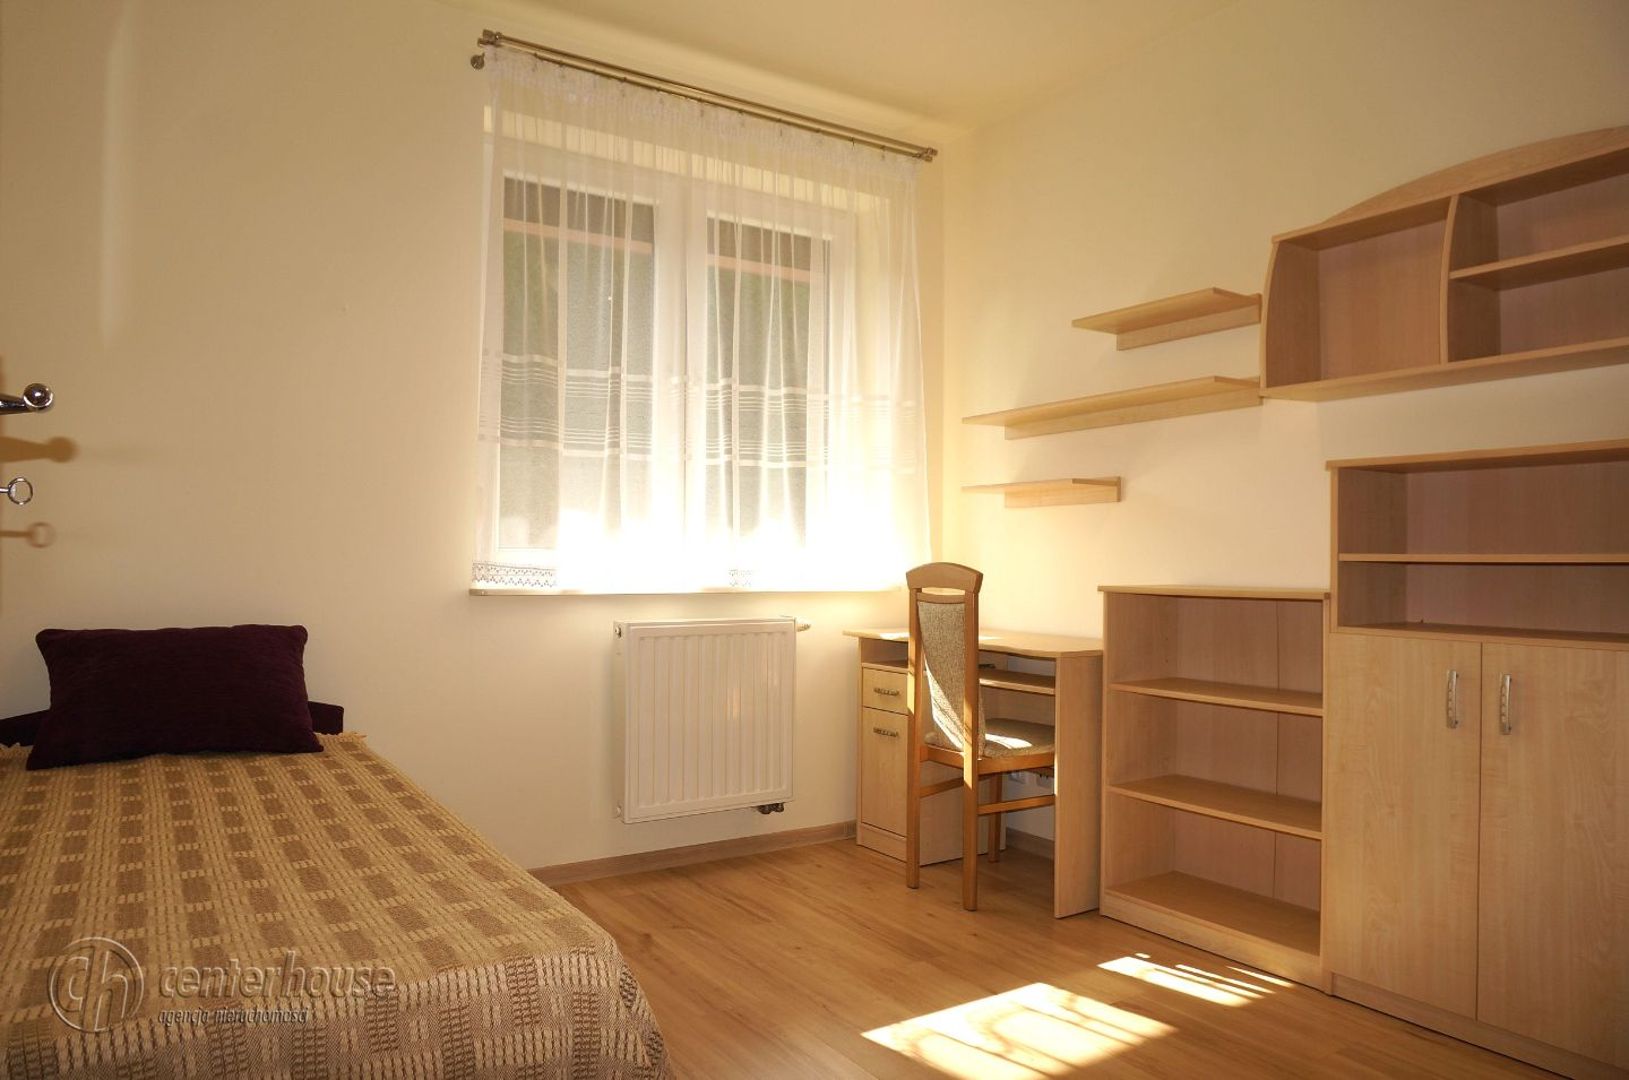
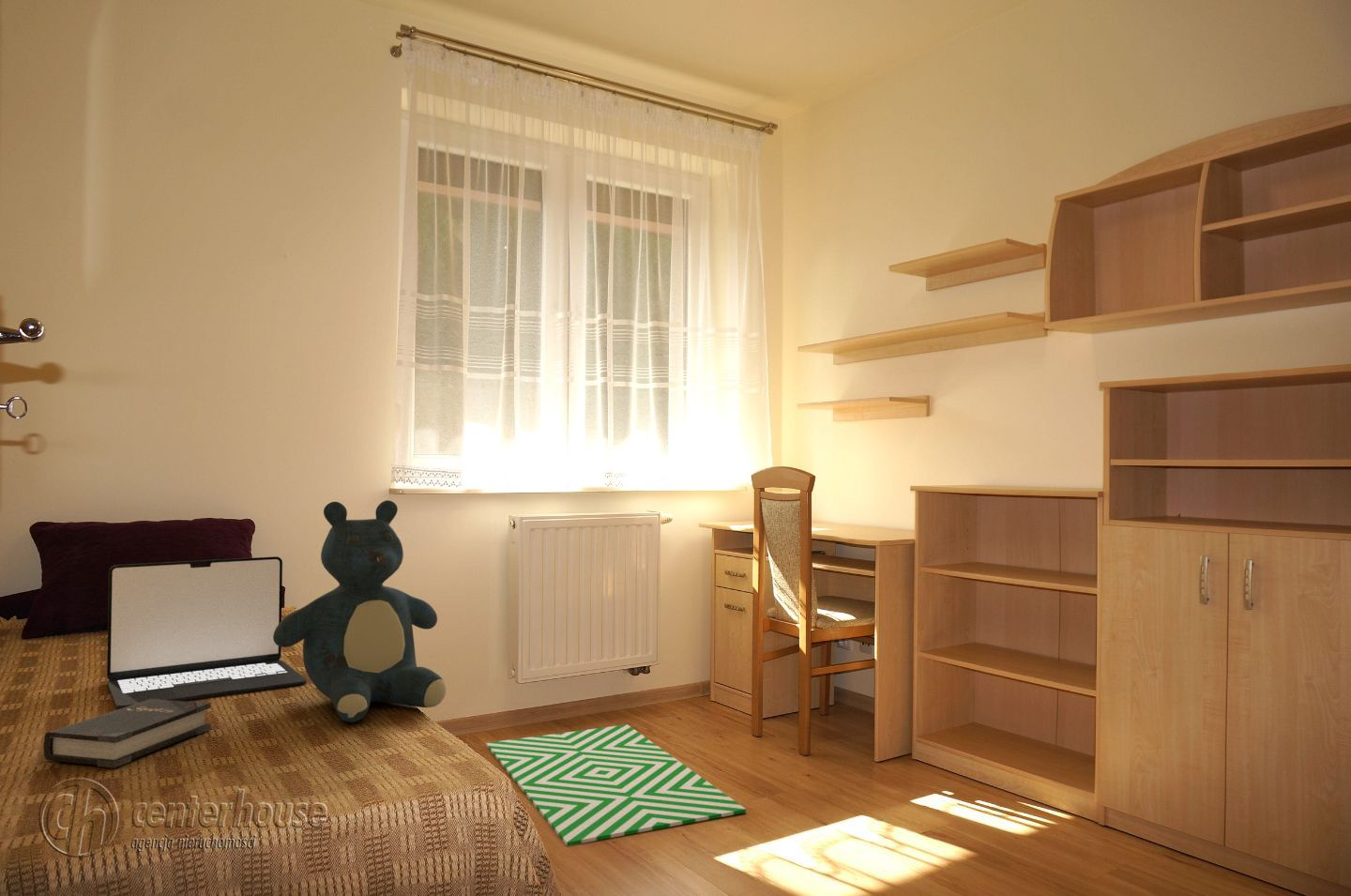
+ teddy bear (372, 603)
+ hardback book (131, 730)
+ rug (602, 774)
+ laptop (208, 625)
